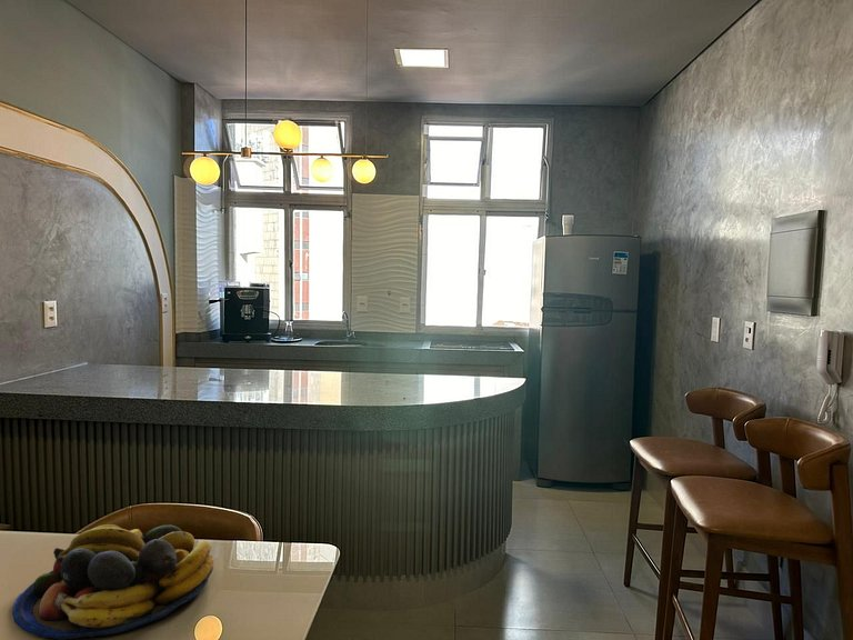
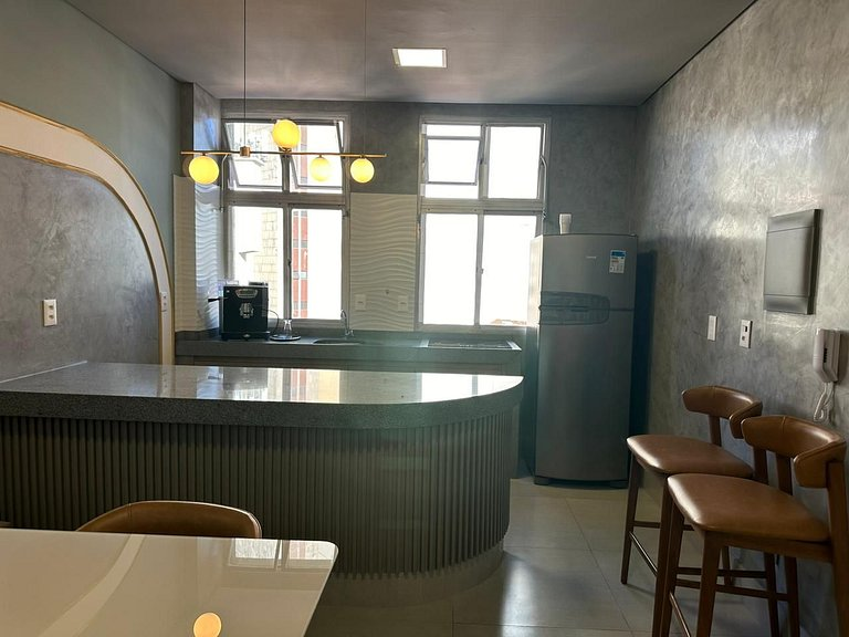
- fruit bowl (117, 558)
